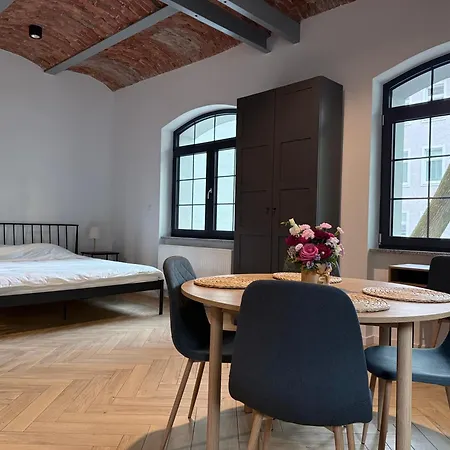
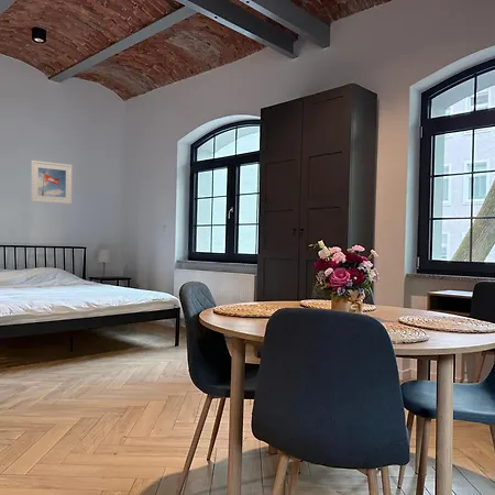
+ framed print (52, 183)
